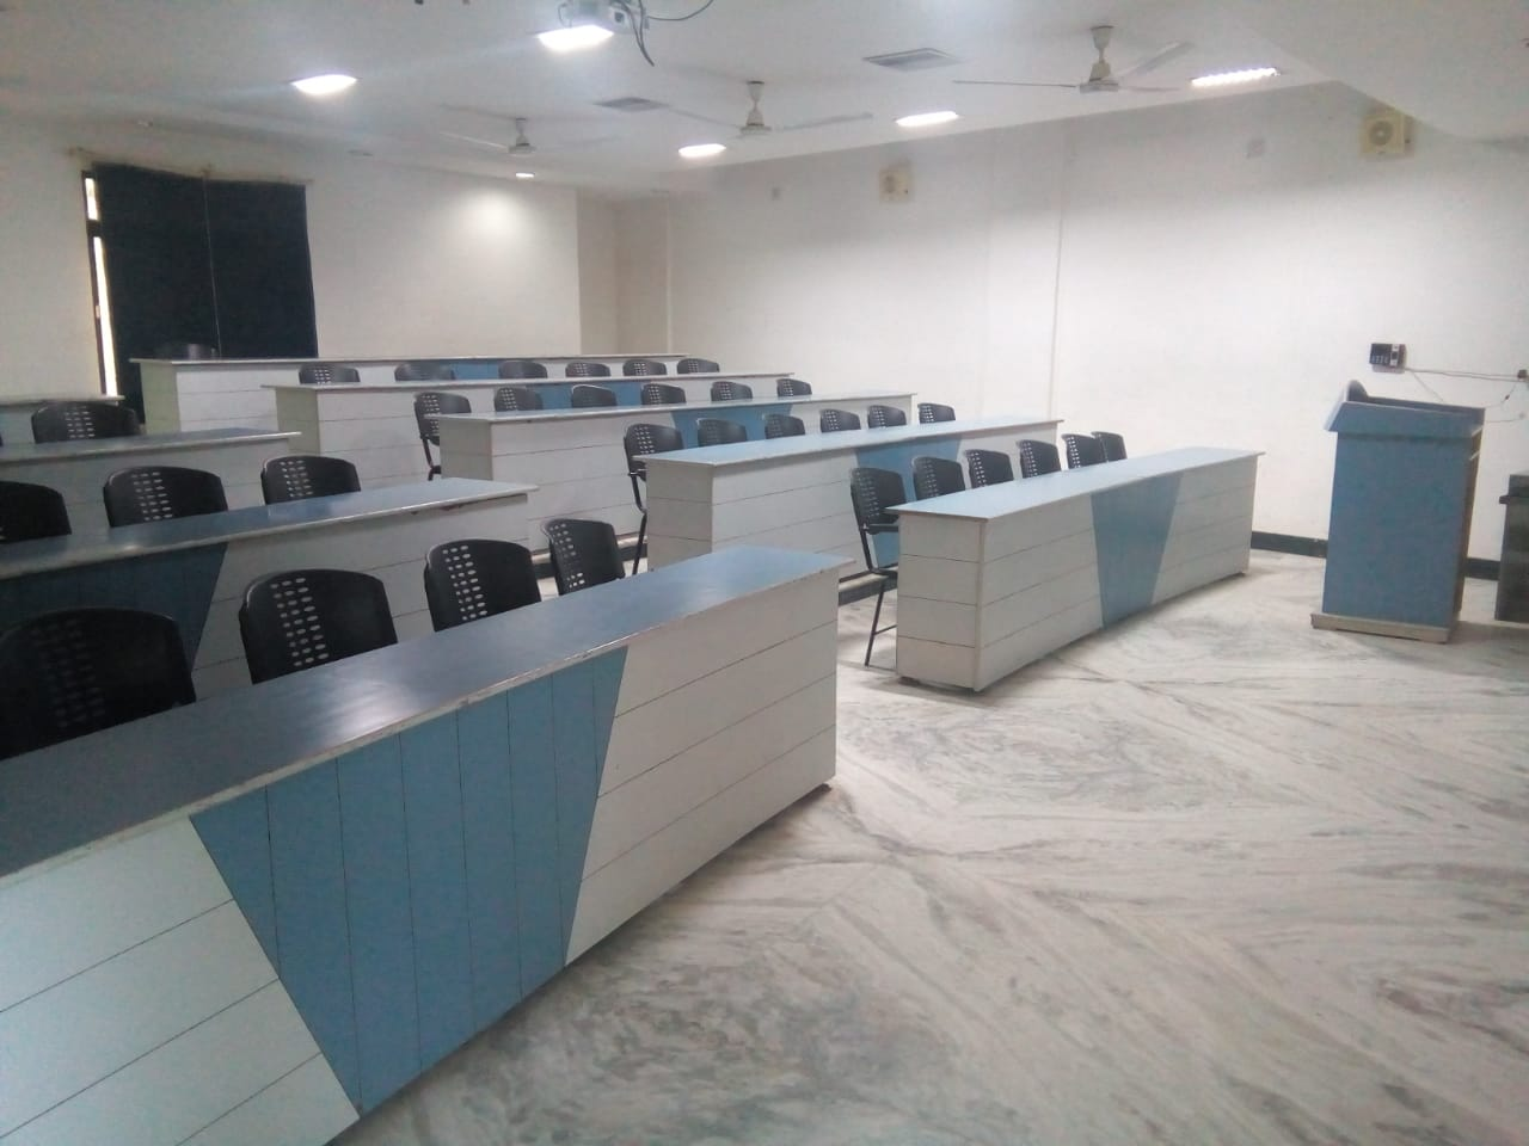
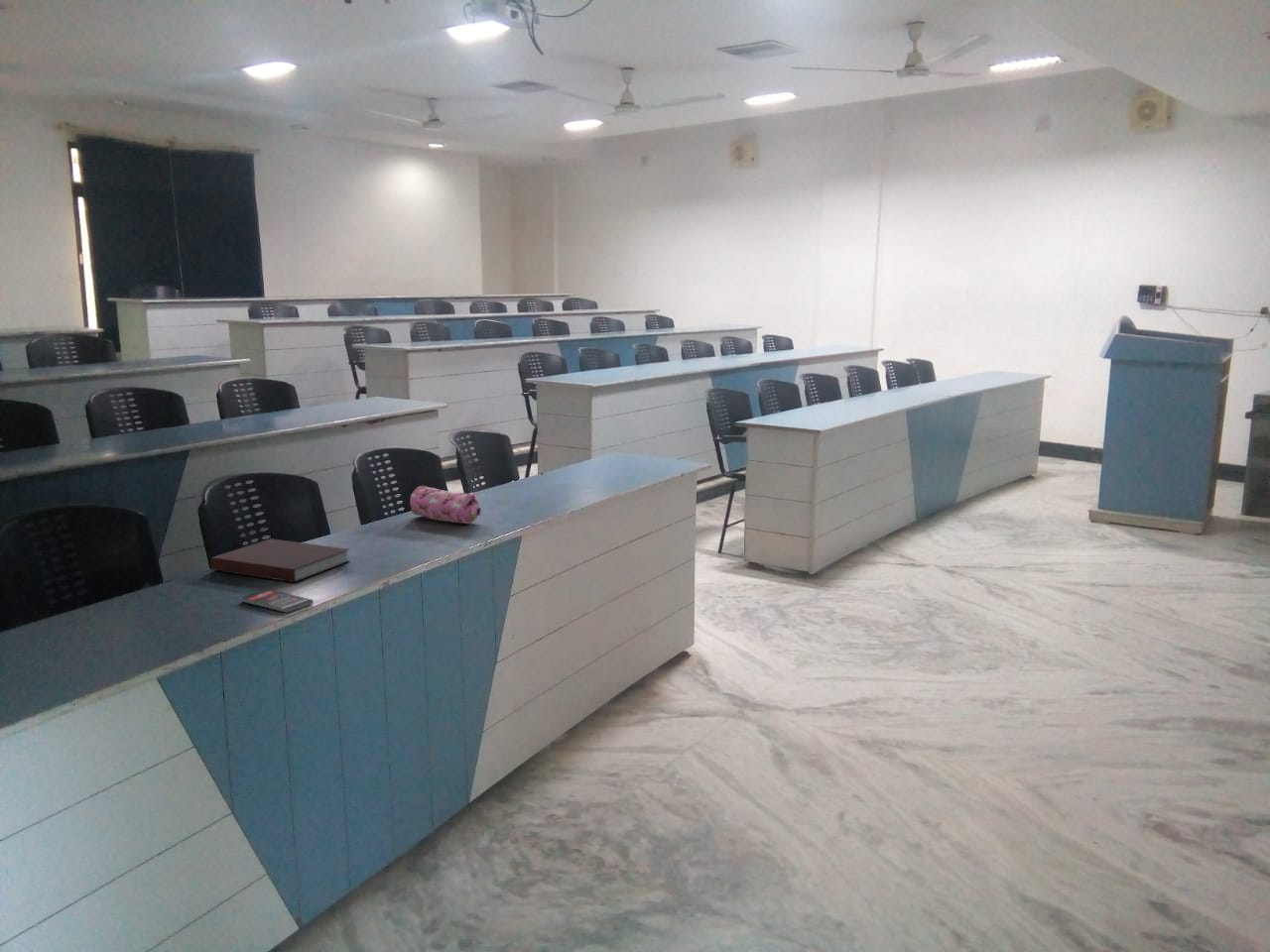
+ smartphone (277, 600)
+ pencil case (444, 504)
+ notebook (281, 559)
